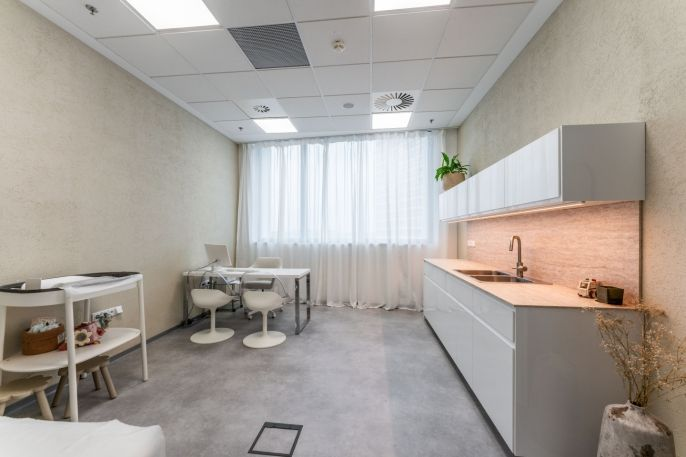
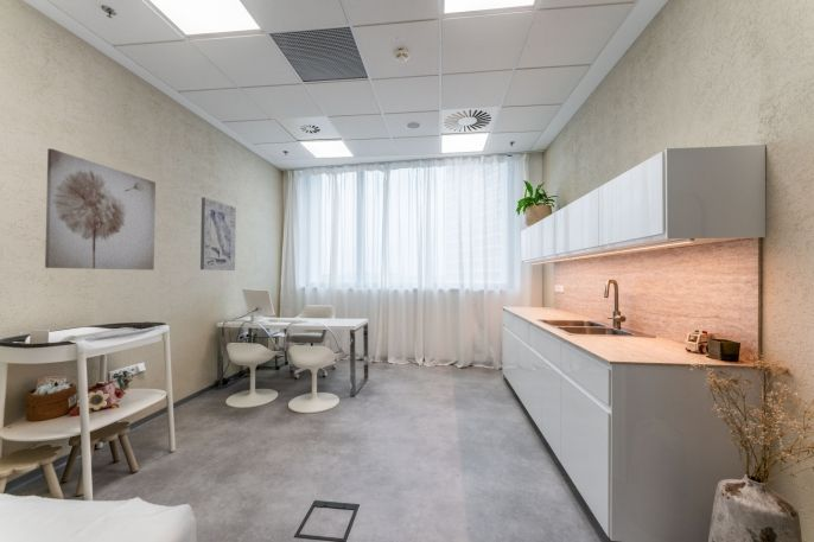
+ wall art (108, 218)
+ wall art (218, 236)
